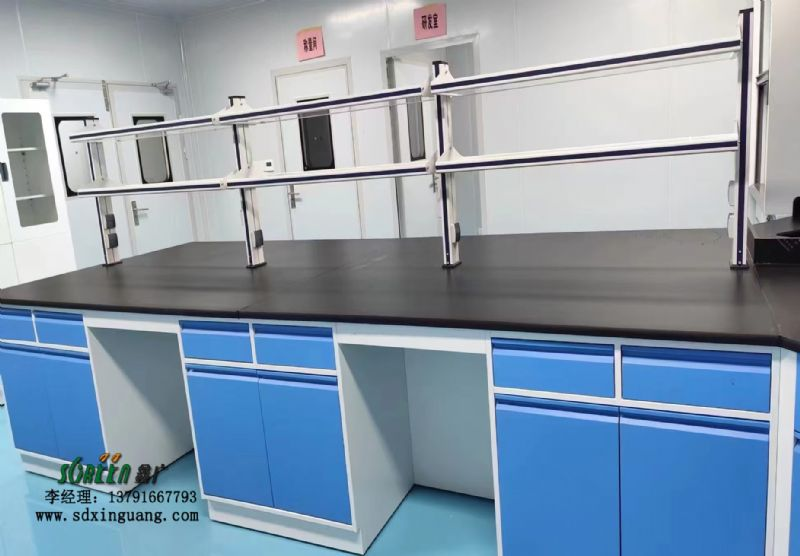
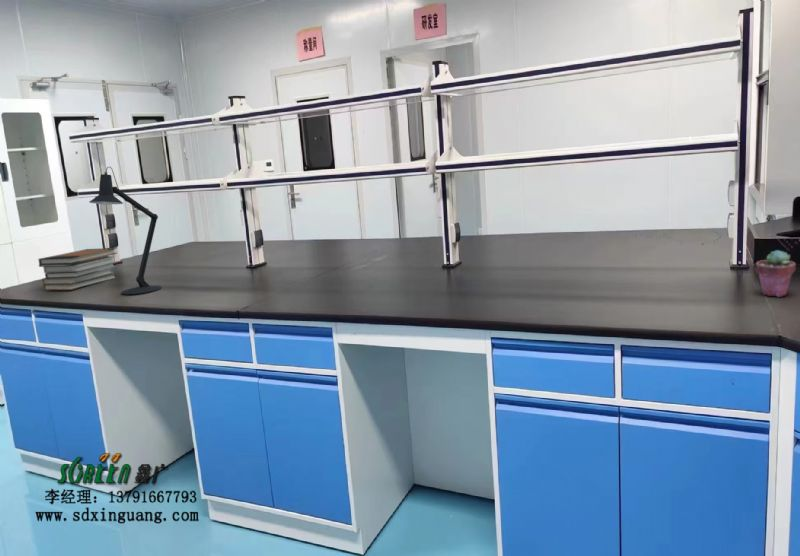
+ desk lamp (147, 235)
+ book stack (80, 268)
+ potted succulent (775, 272)
